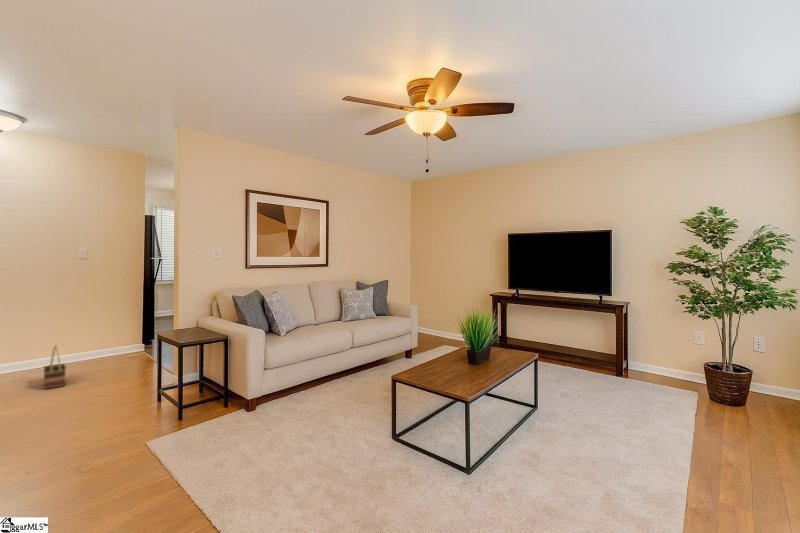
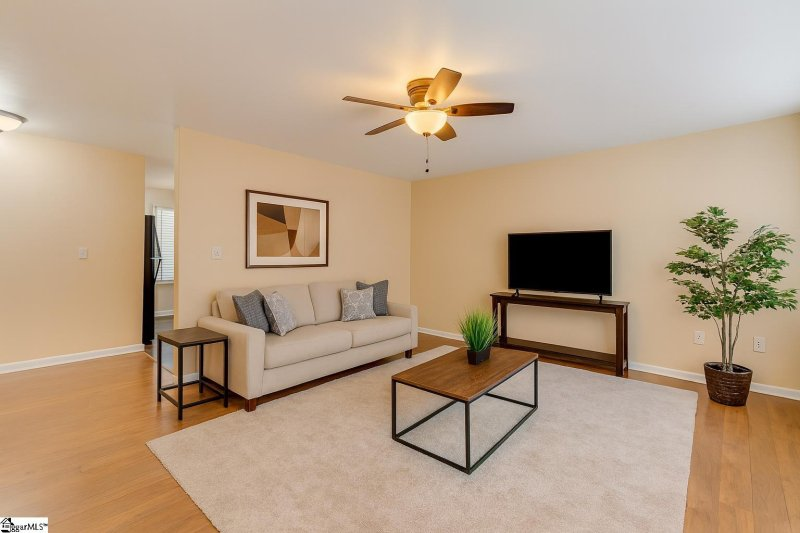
- basket (54, 365)
